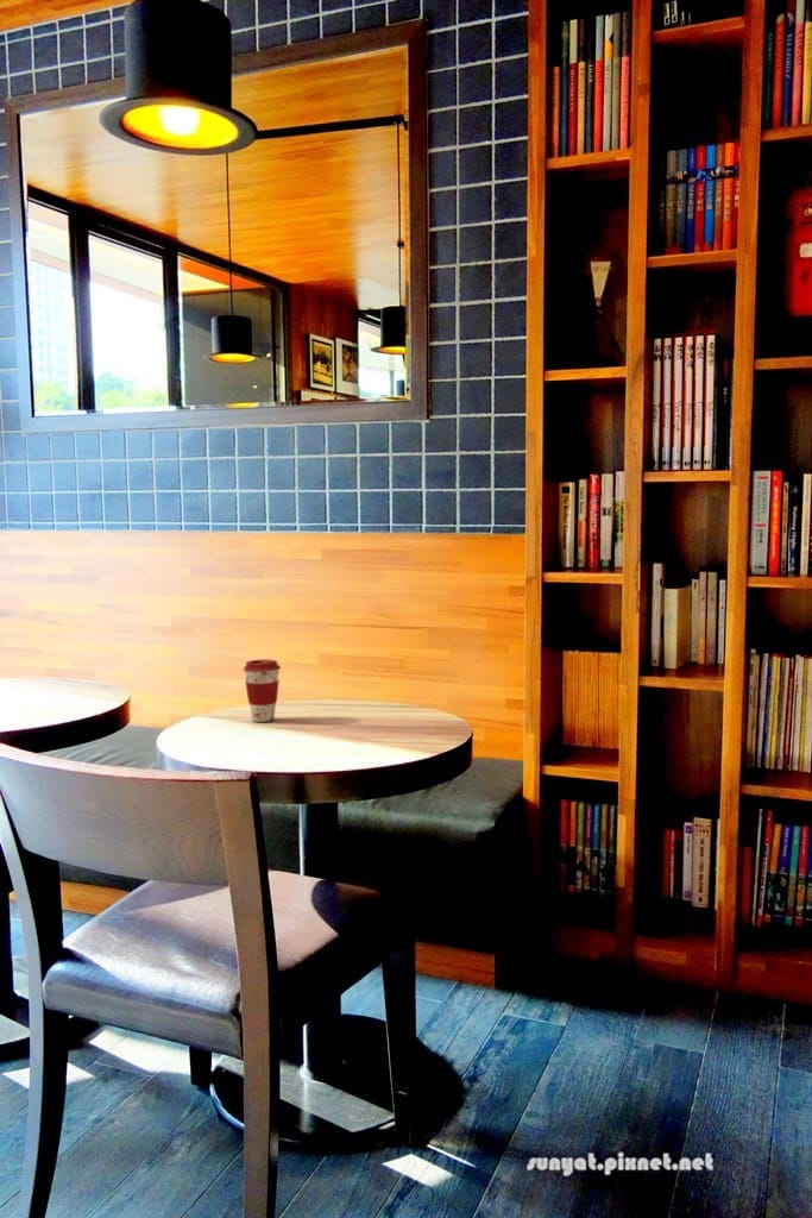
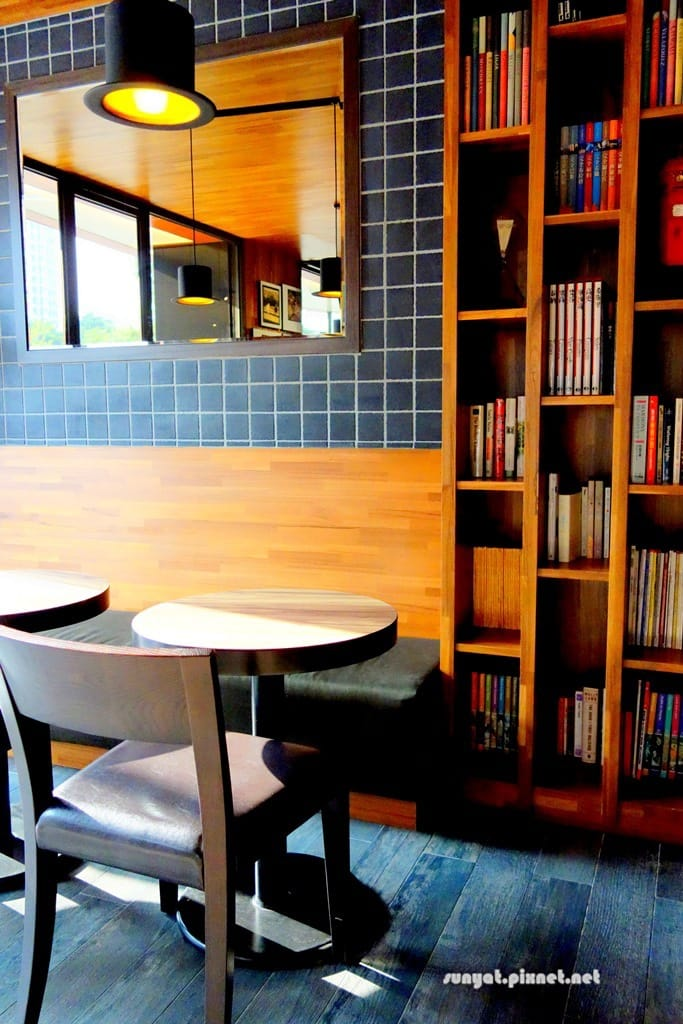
- coffee cup (262, 690)
